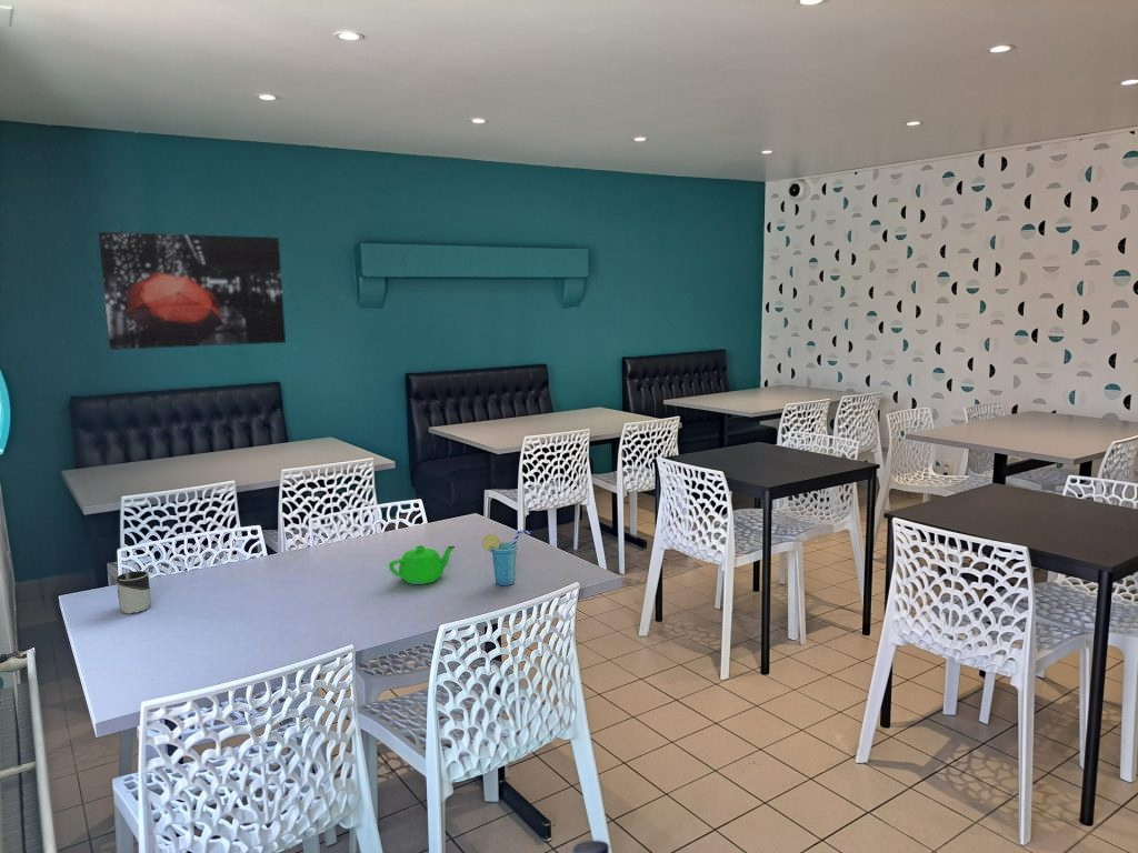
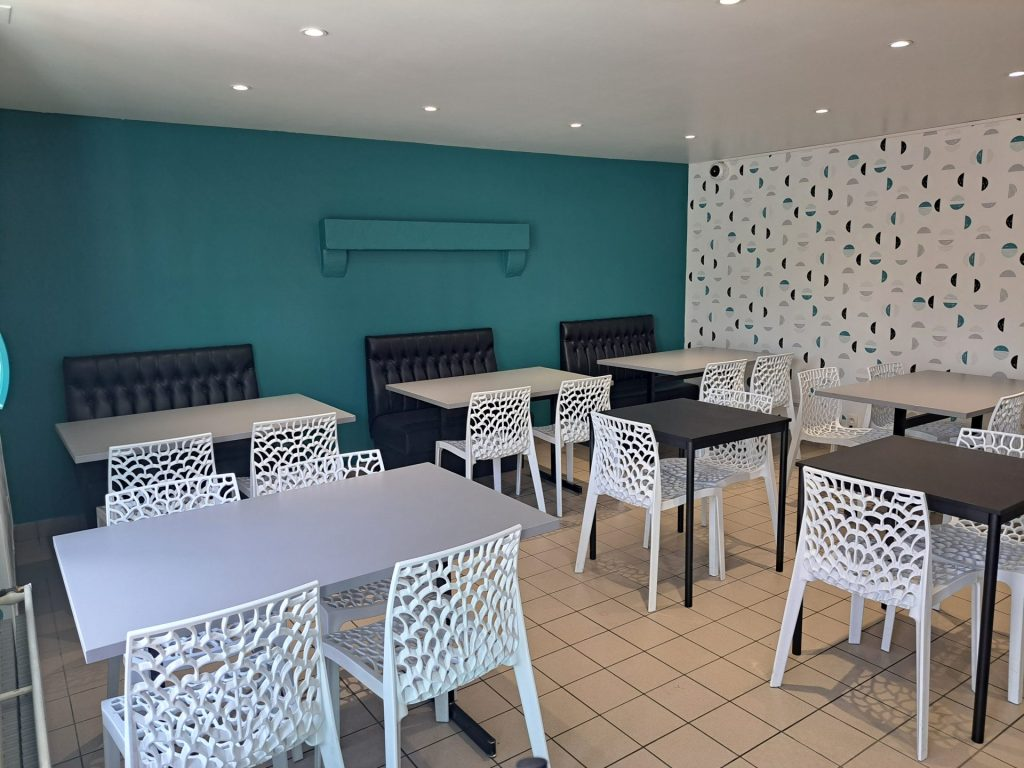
- teapot (422, 562)
- wall art (198, 291)
- cup (507, 556)
- cup (132, 590)
